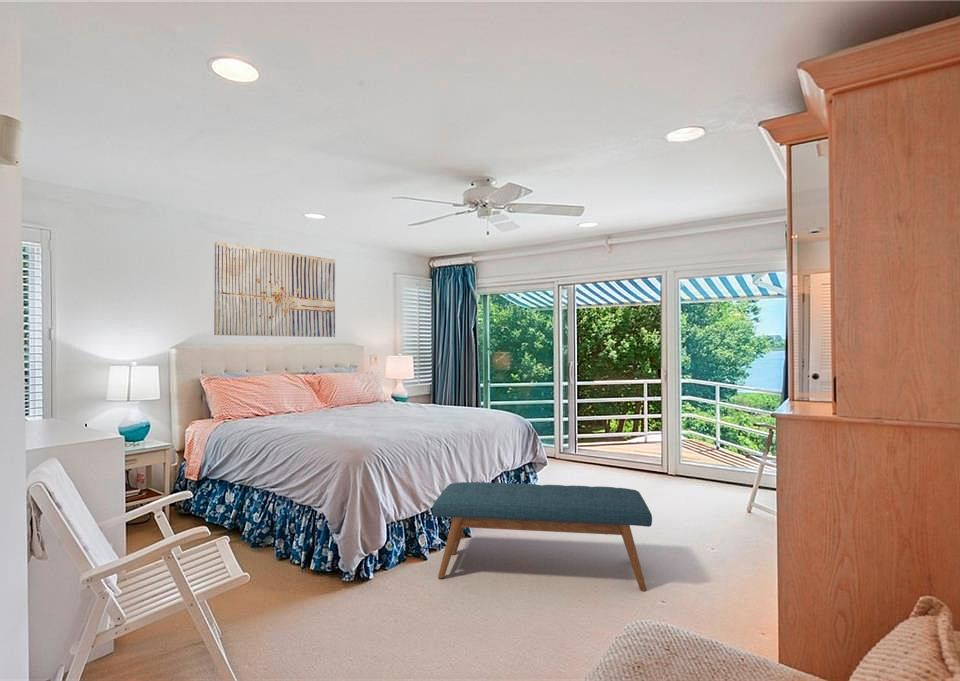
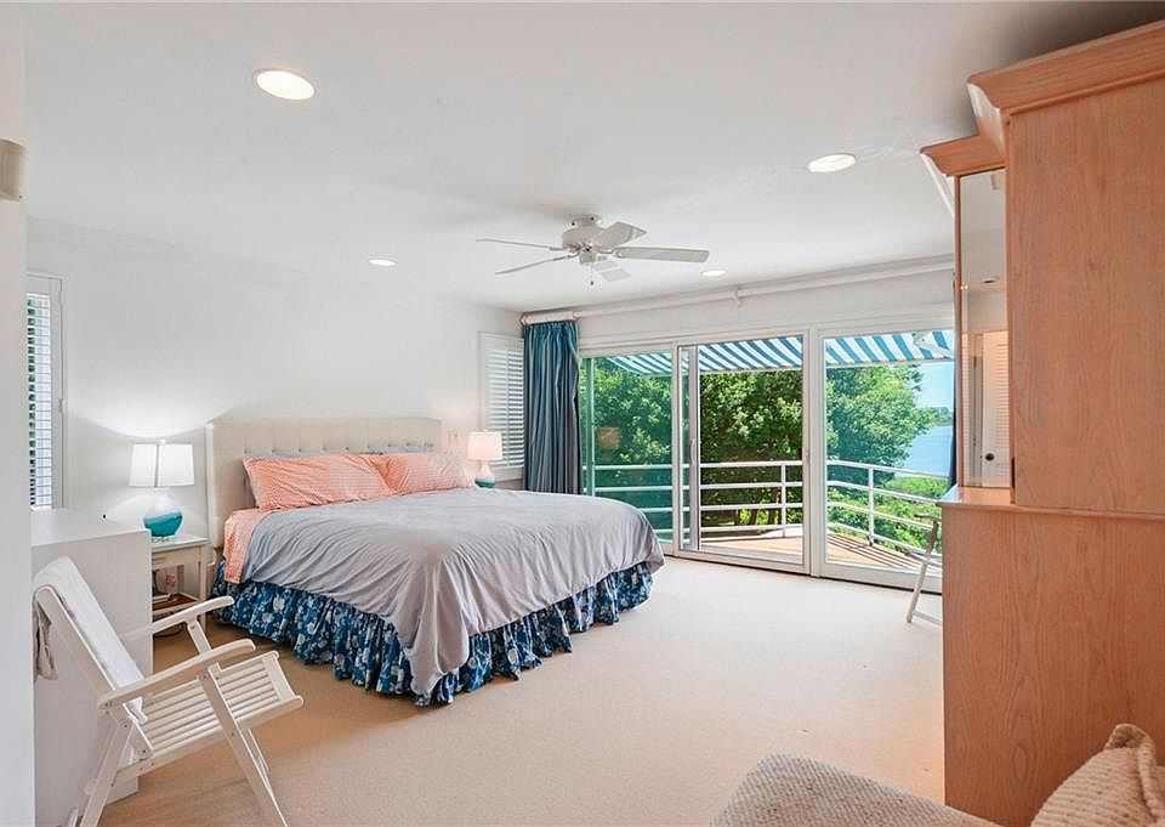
- bench (540, 530)
- wall art (280, 293)
